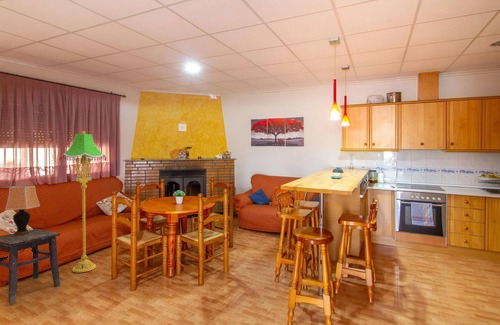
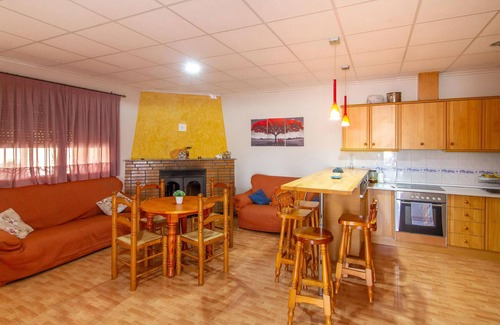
- table lamp (23, 209)
- floor lamp (83, 199)
- side table (25, 262)
